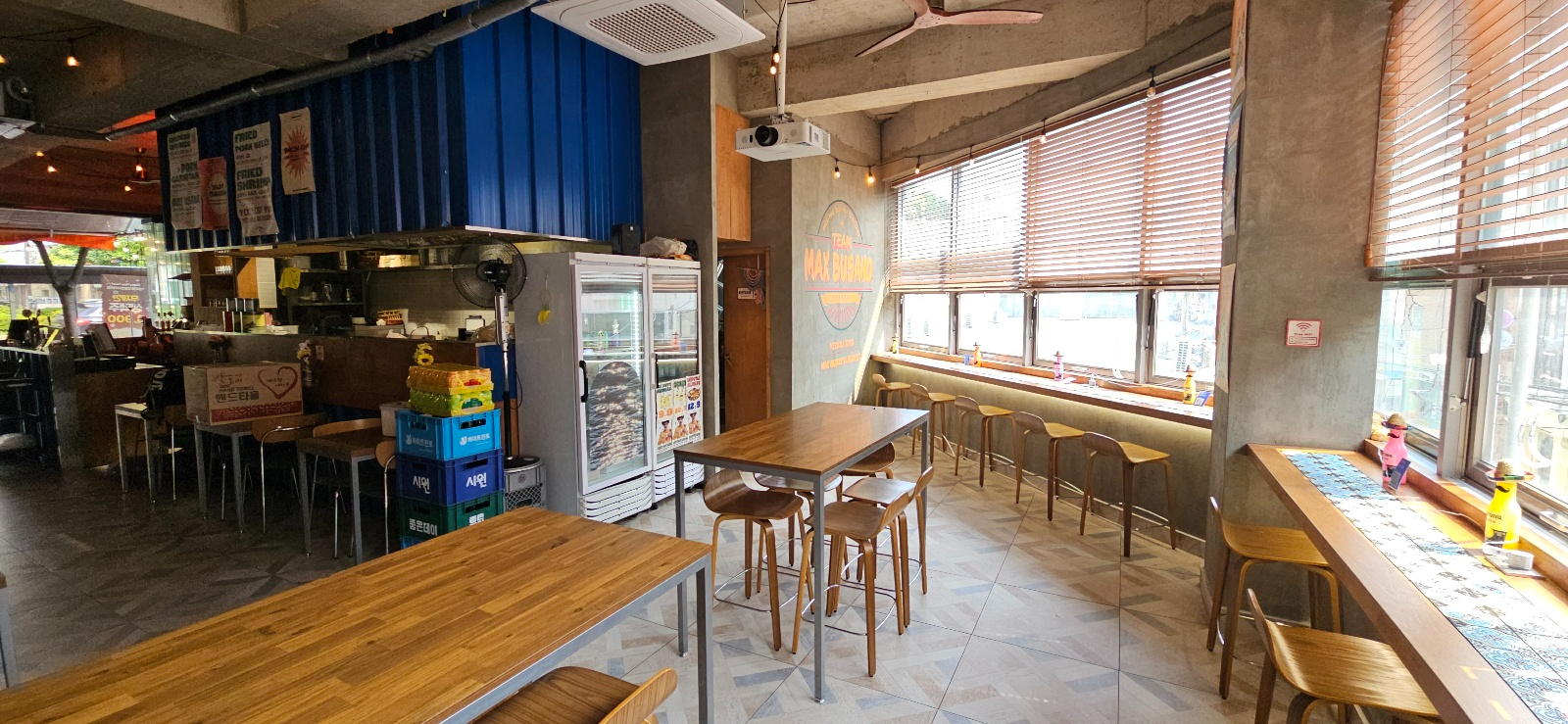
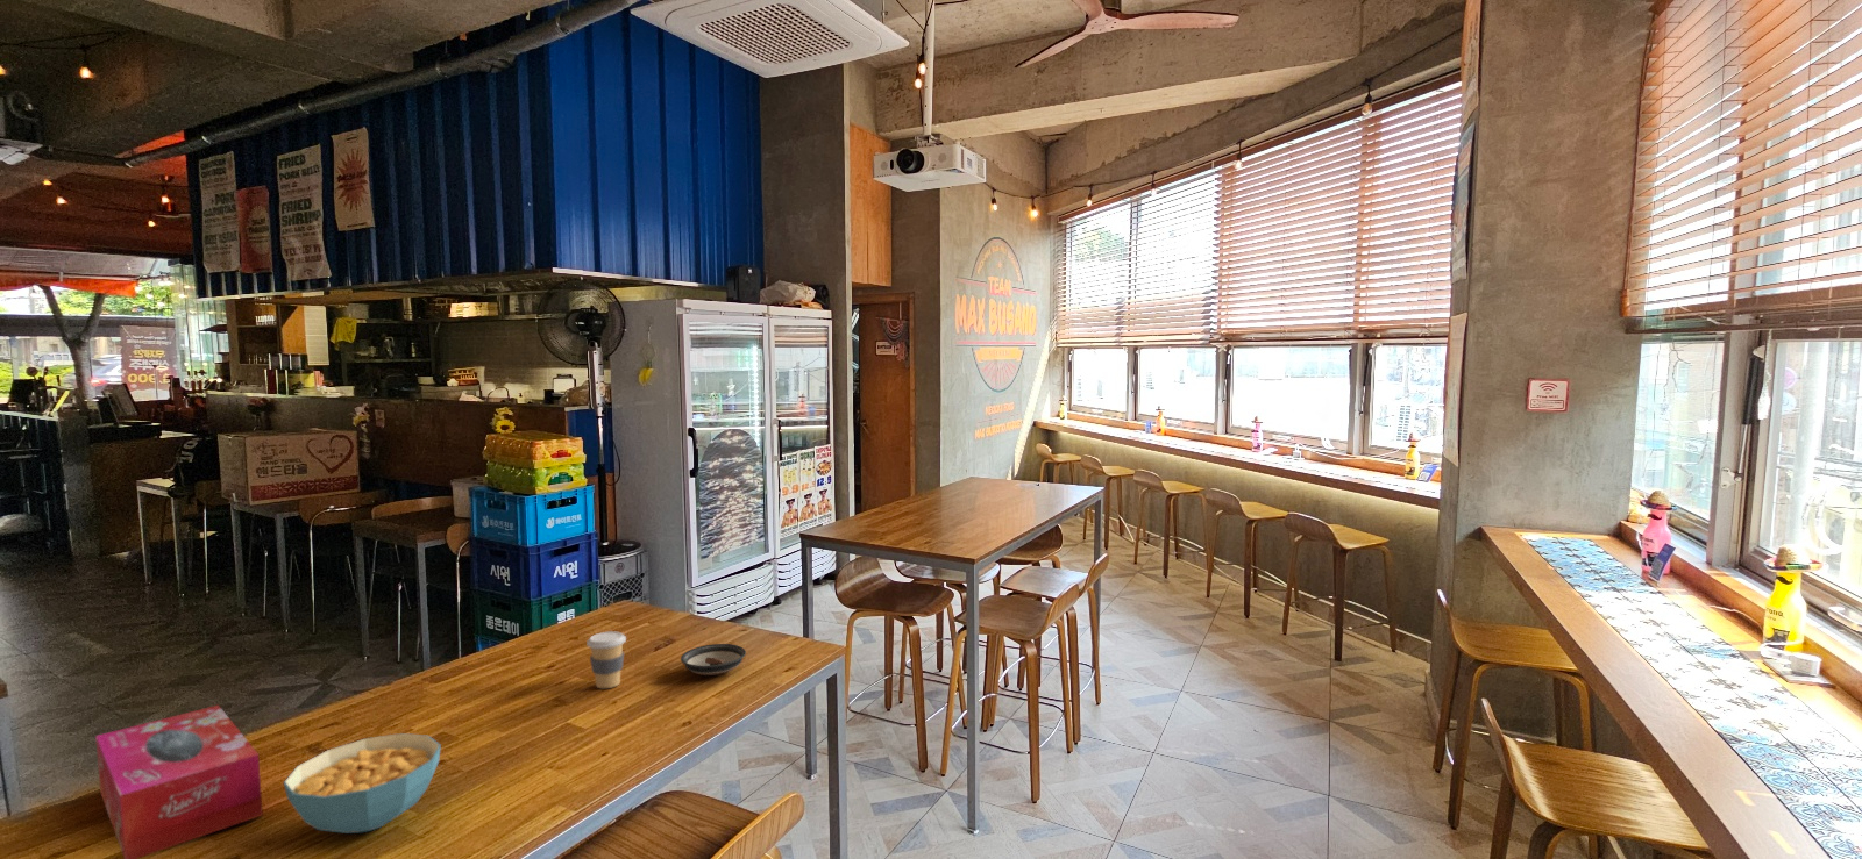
+ coffee cup (607, 660)
+ saucer (714, 661)
+ cereal bowl (367, 791)
+ tissue box (177, 774)
